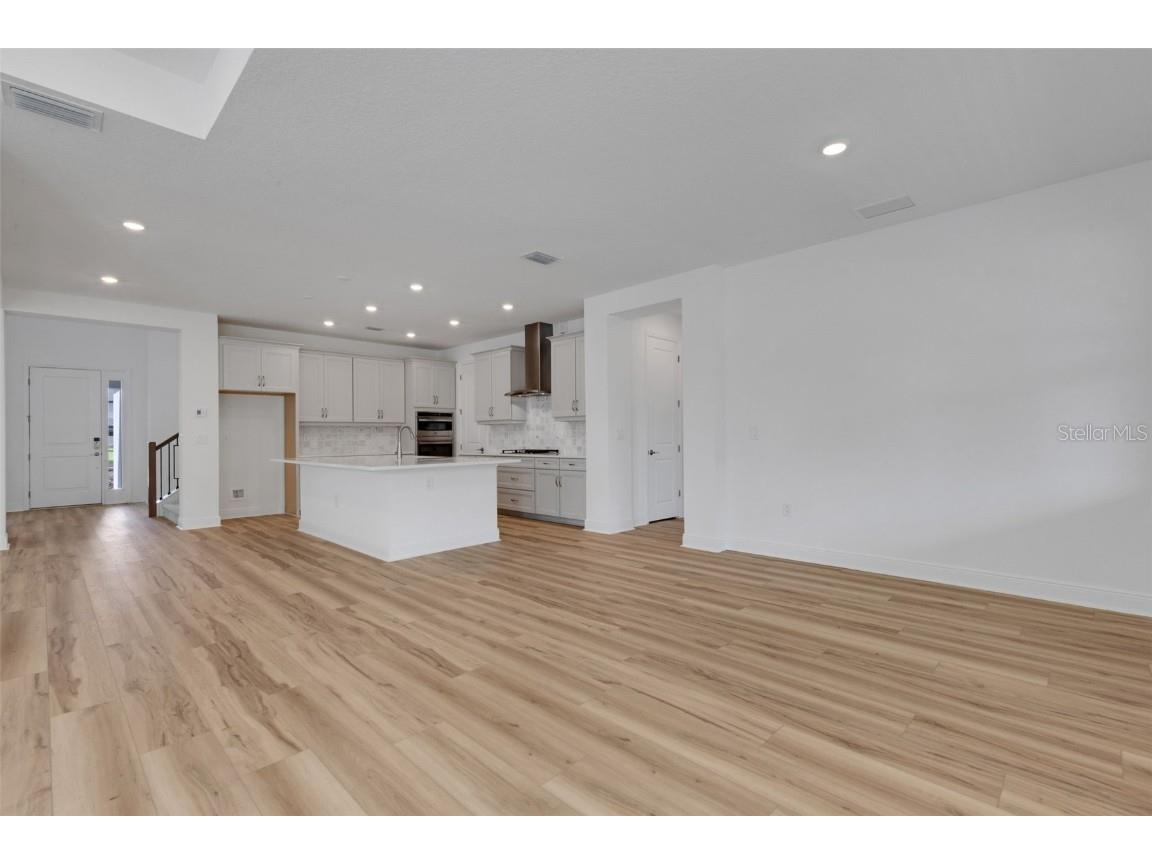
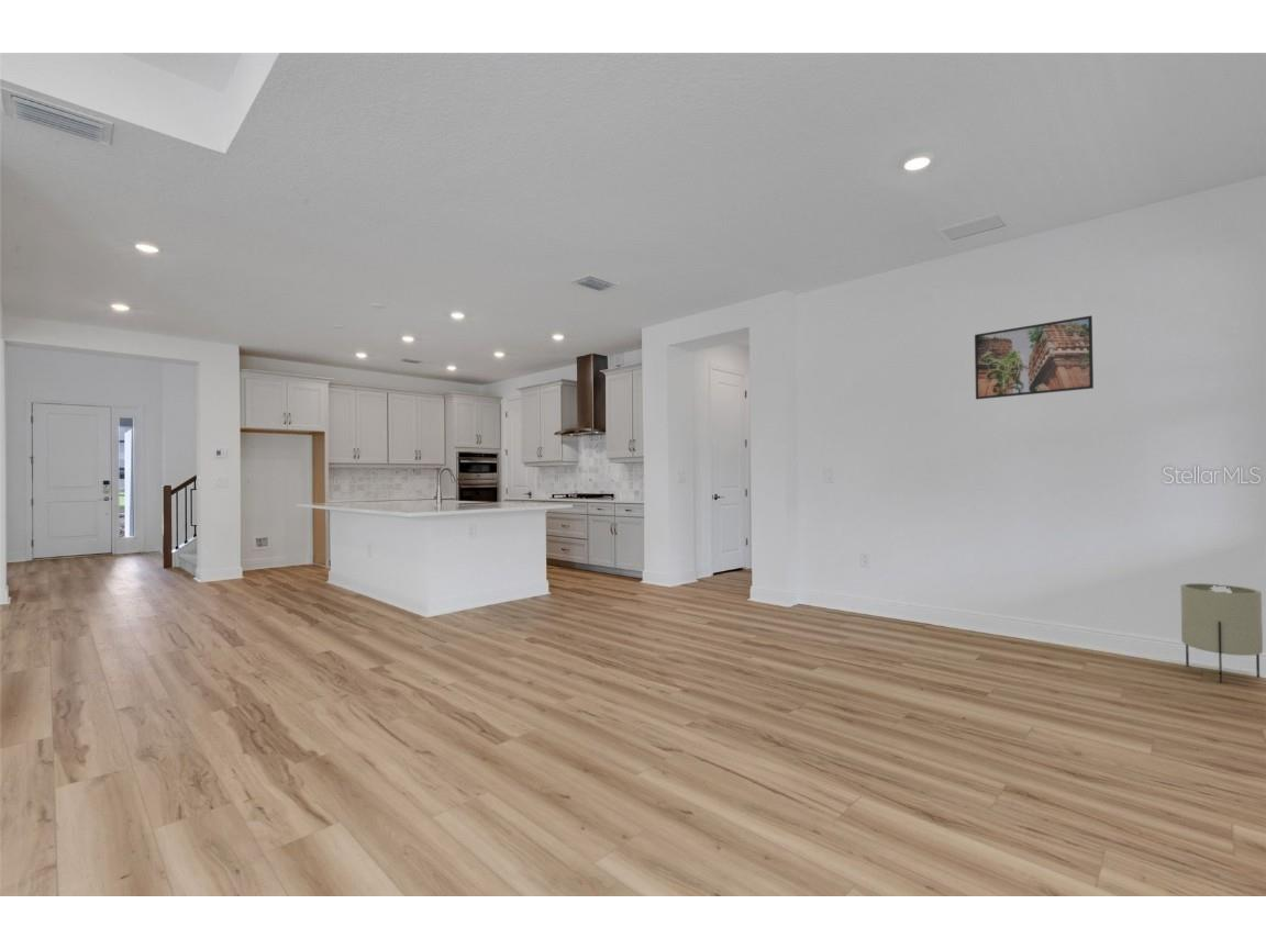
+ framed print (1030, 359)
+ planter (1220, 632)
